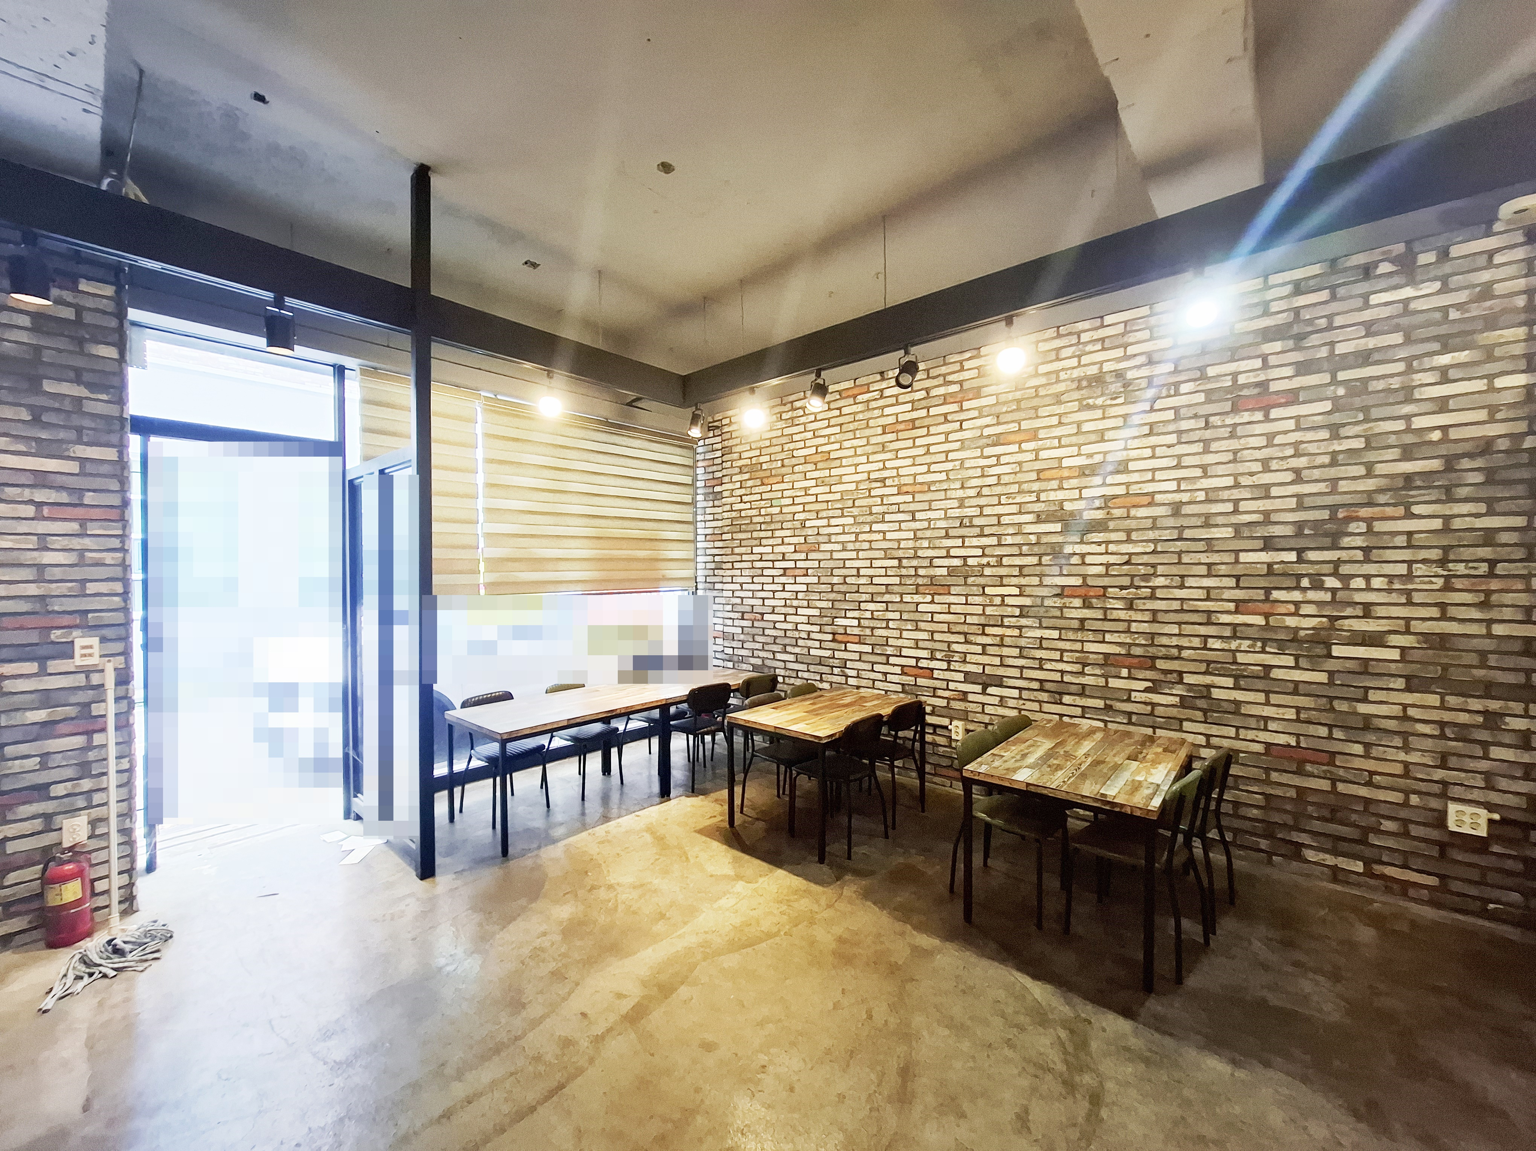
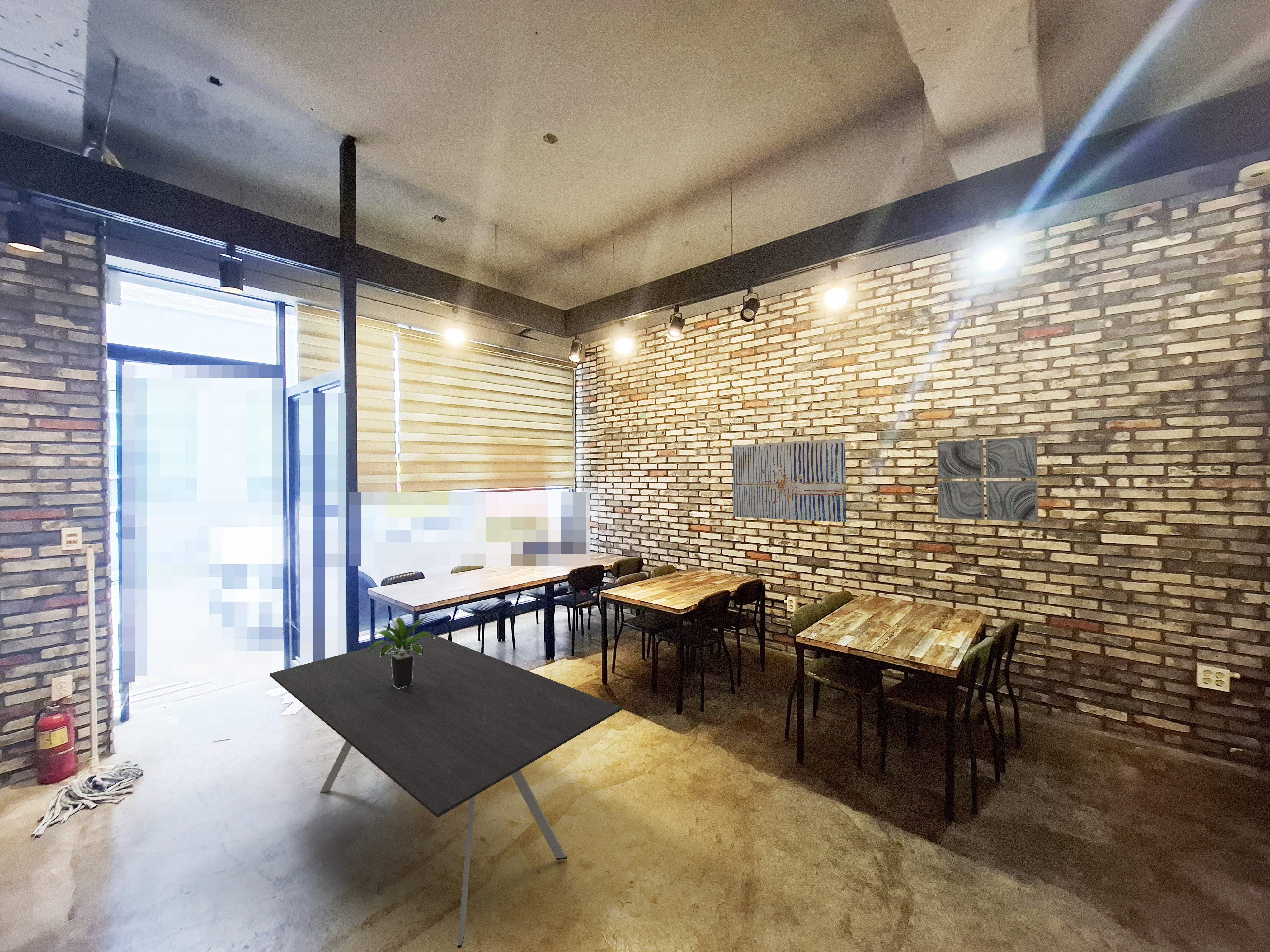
+ dining table (430, 755)
+ potted plant (402, 651)
+ wall art (785, 480)
+ wall art (986, 481)
